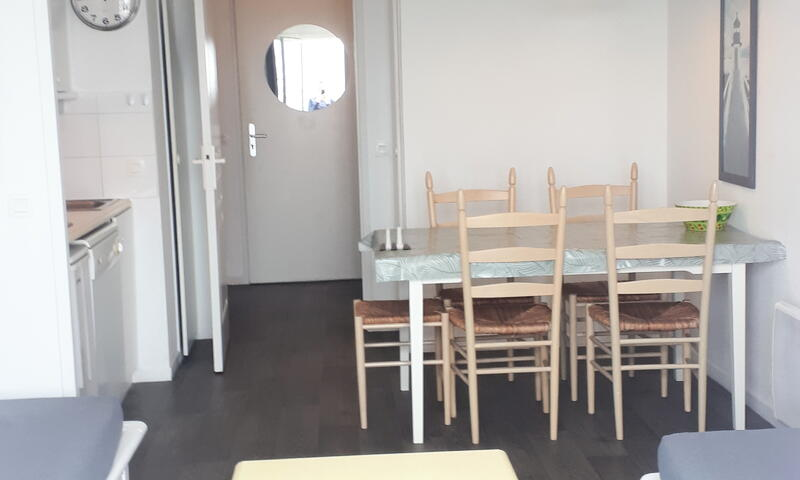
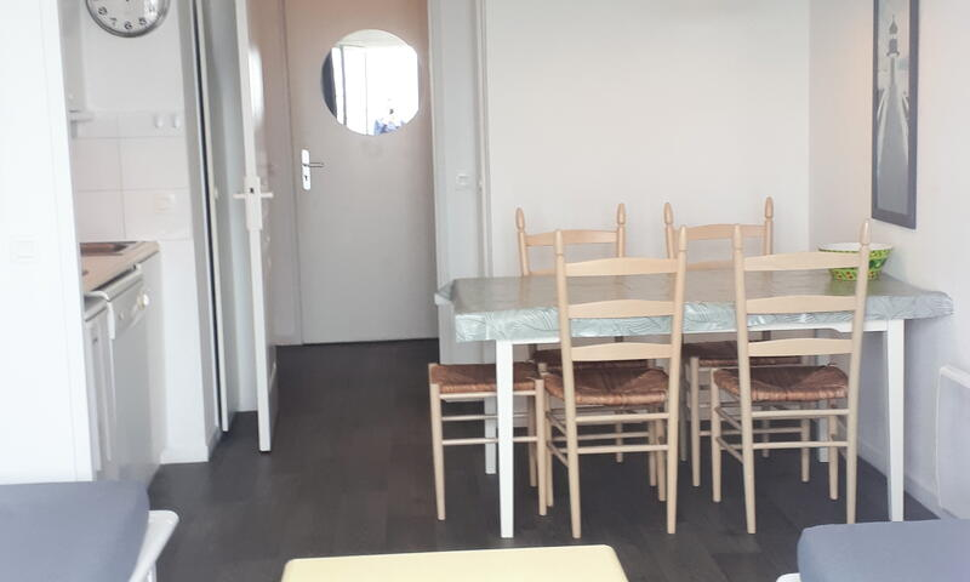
- salt and pepper shaker set (397, 238)
